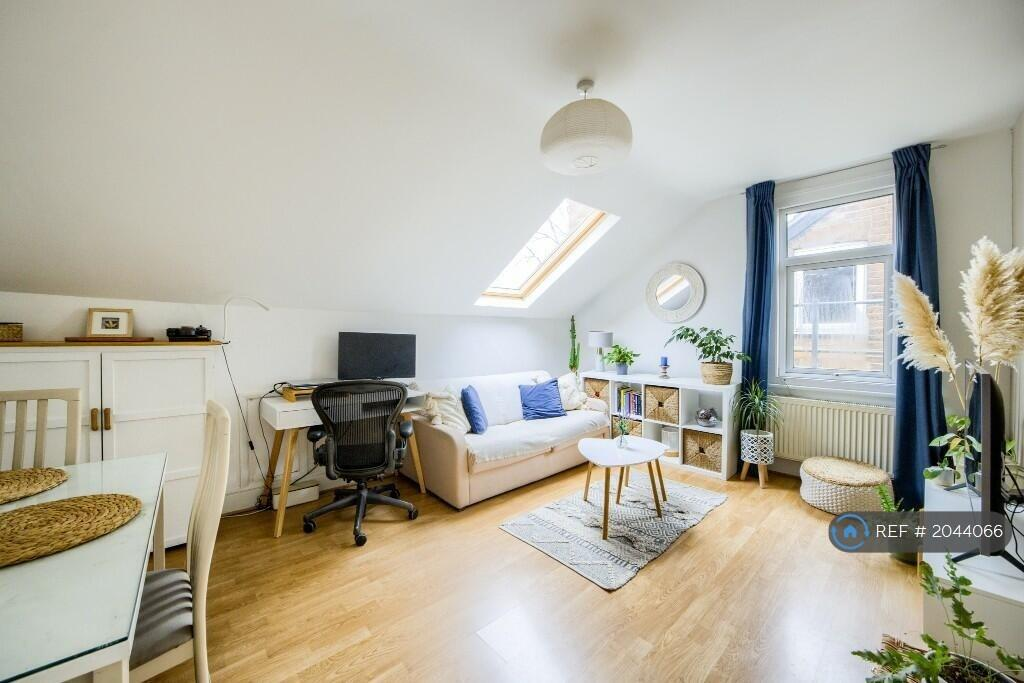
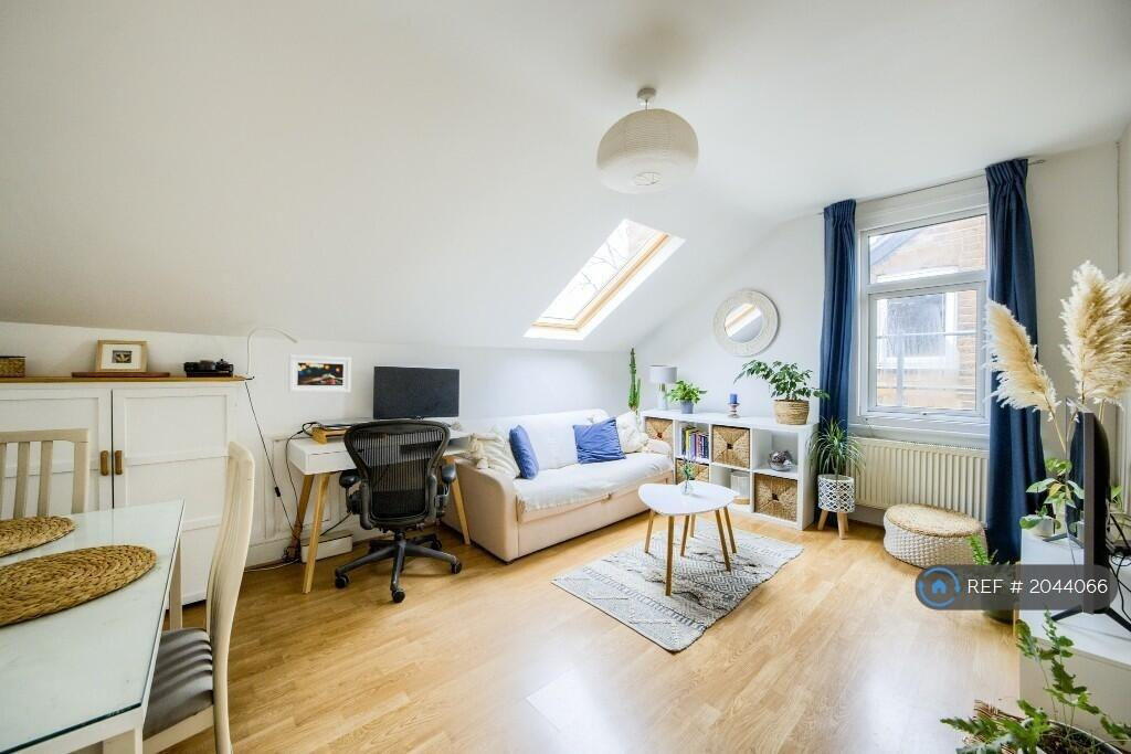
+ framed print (320, 374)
